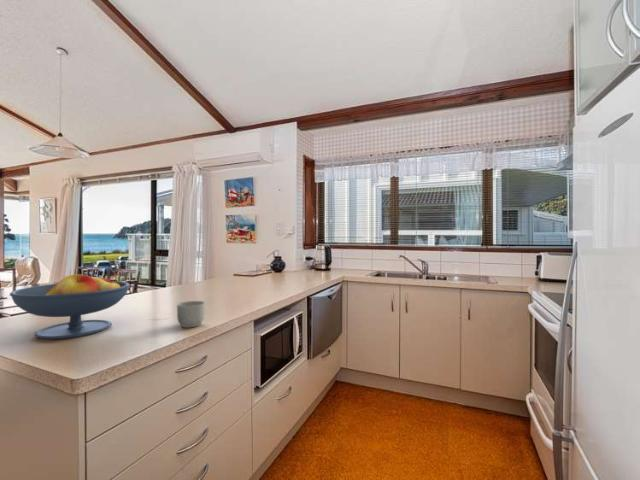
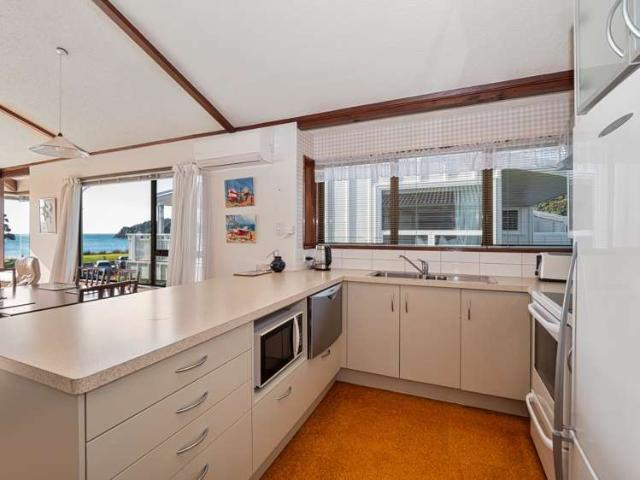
- fruit bowl (75, 301)
- mug (190, 313)
